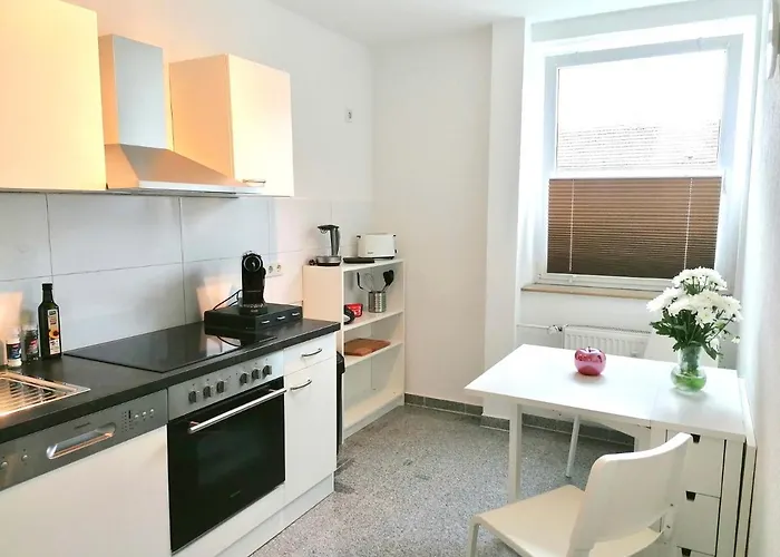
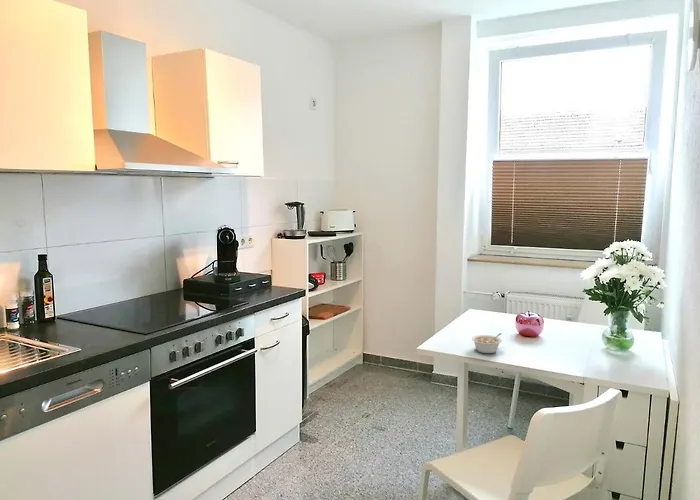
+ legume (486, 343)
